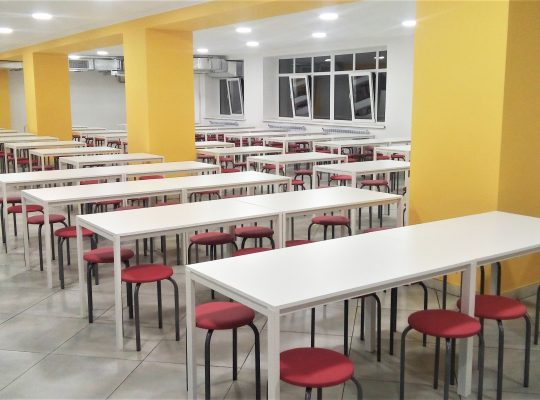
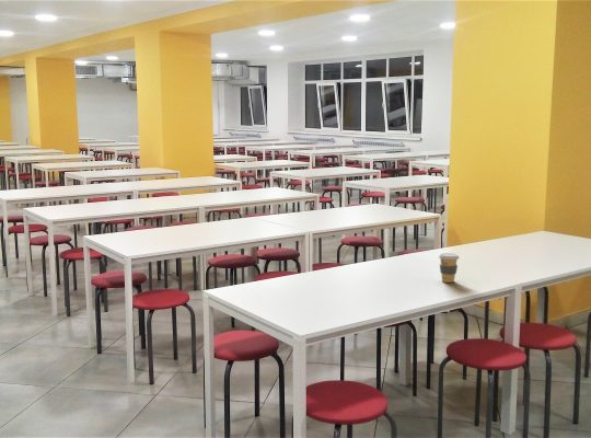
+ coffee cup (448, 267)
